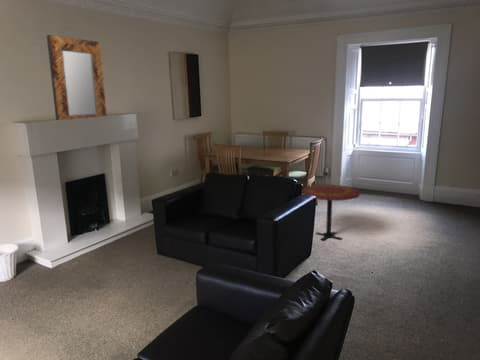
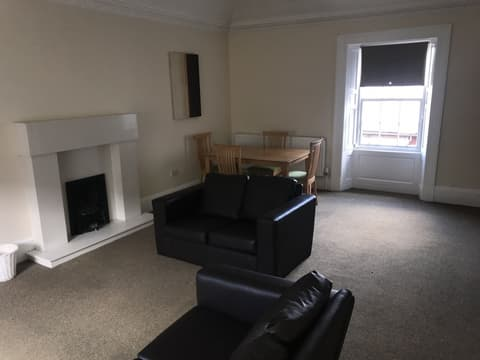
- side table (329, 213)
- home mirror (79, 84)
